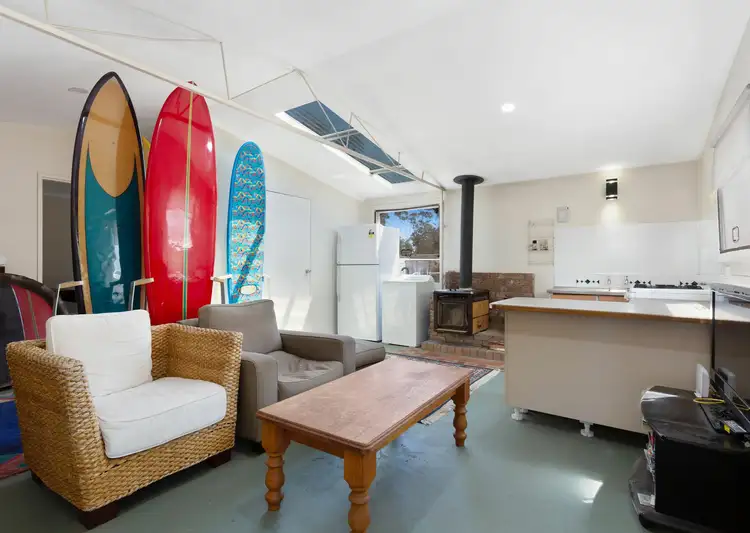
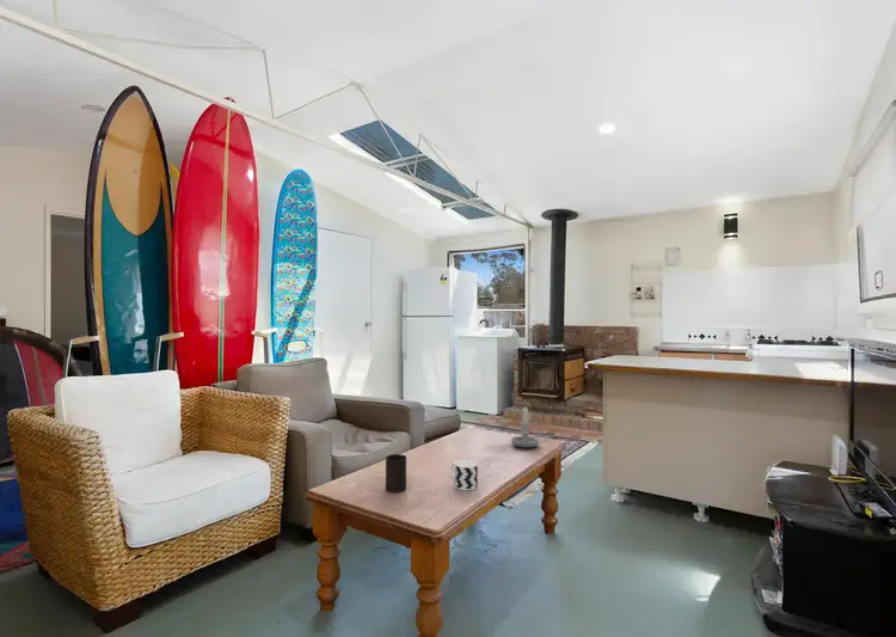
+ cup (462, 473)
+ candle (524, 425)
+ cup (395, 472)
